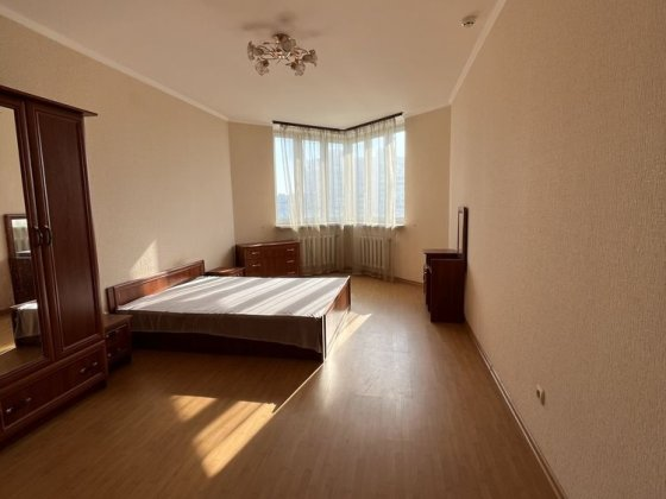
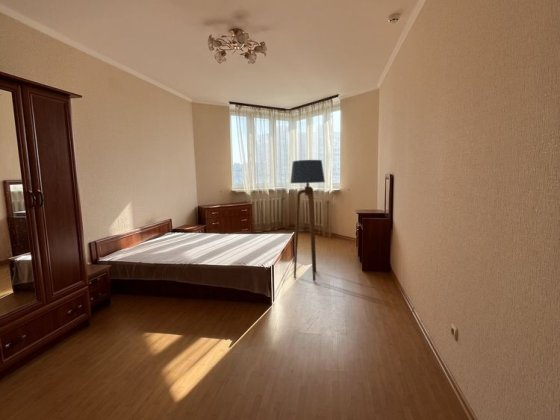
+ floor lamp (310, 219)
